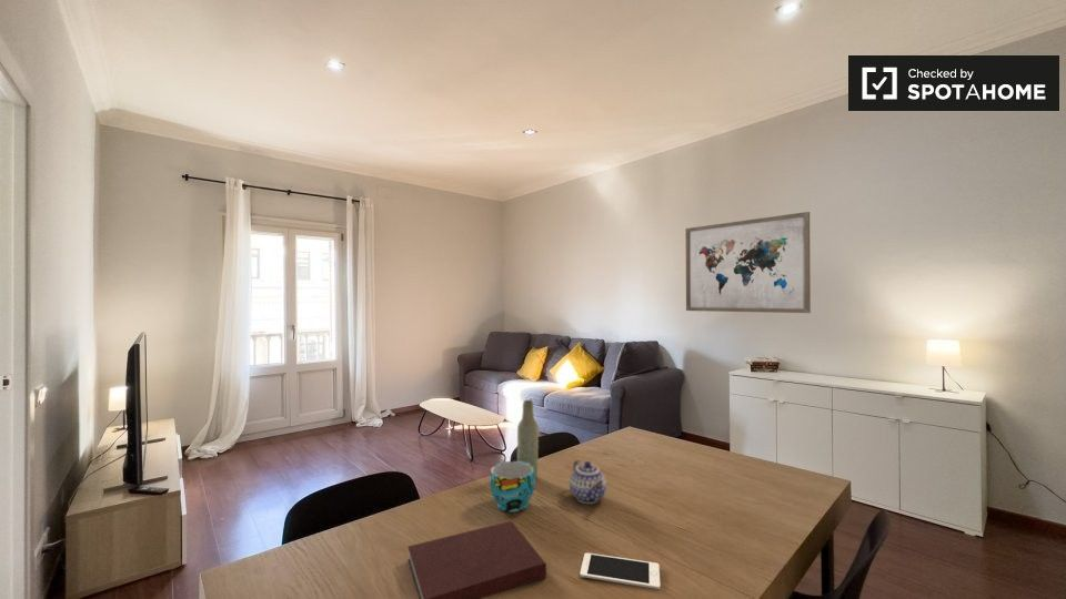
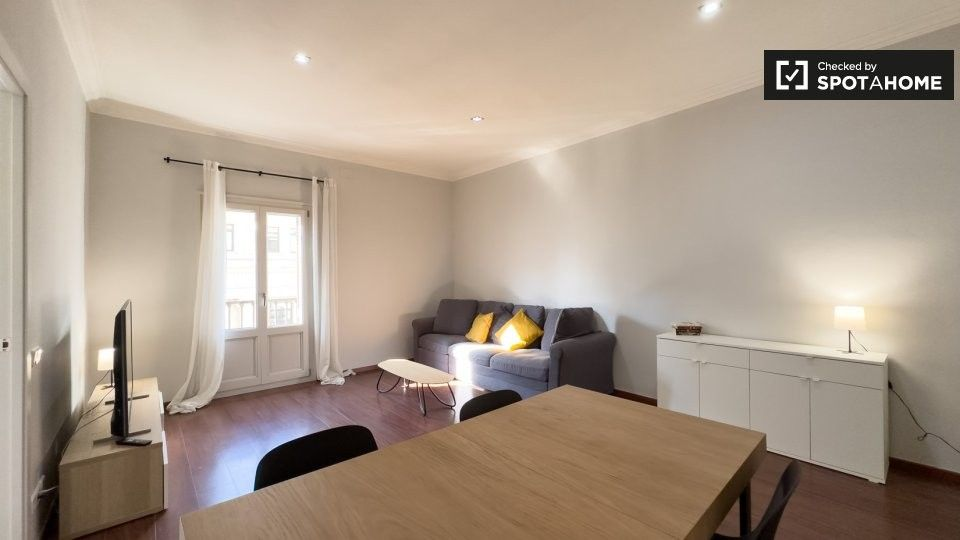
- cup (513, 485)
- wall art (741, 266)
- bottle (527, 438)
- cell phone (620, 569)
- teapot (587, 479)
- notebook (474, 561)
